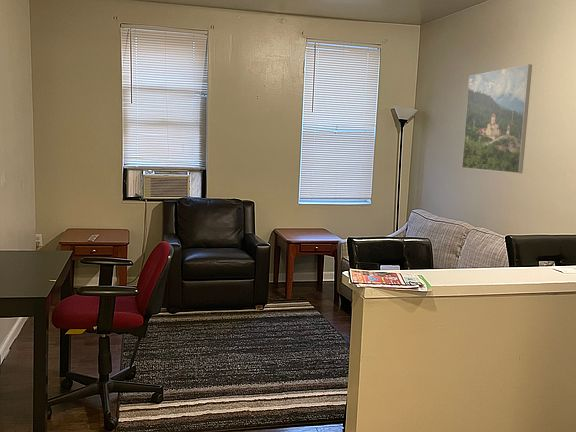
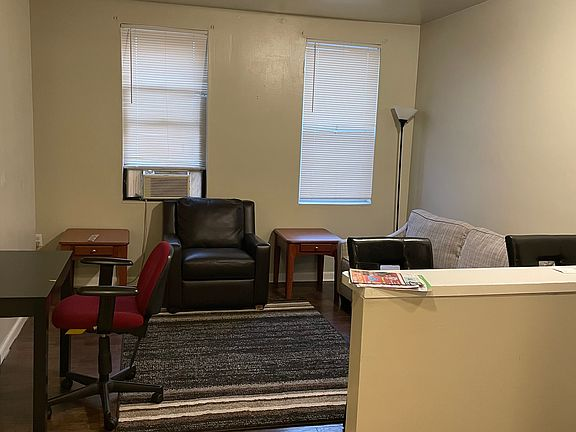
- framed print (493, 121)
